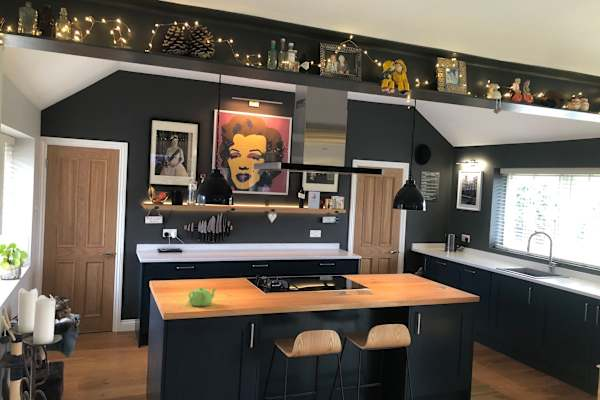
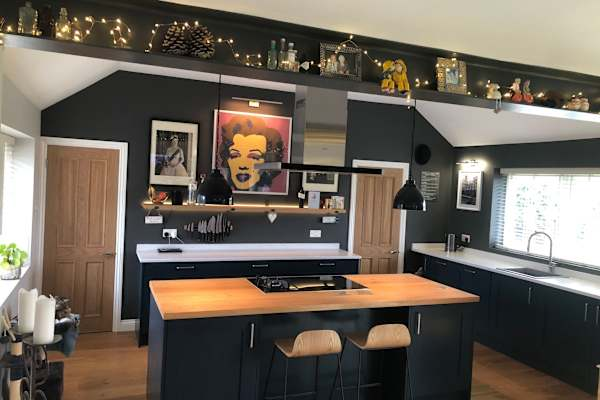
- teapot (202, 295)
